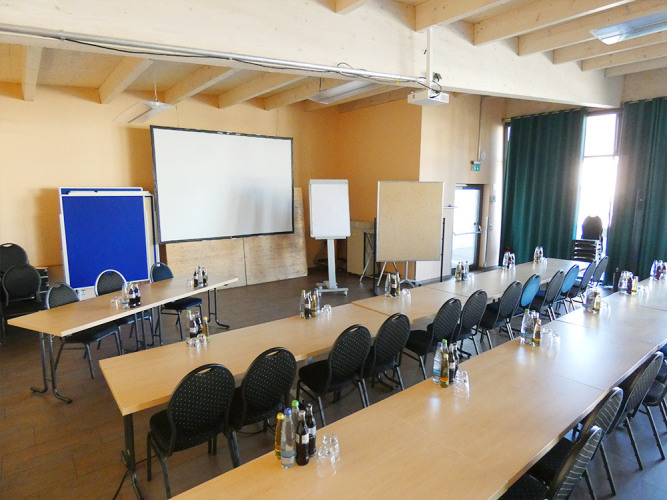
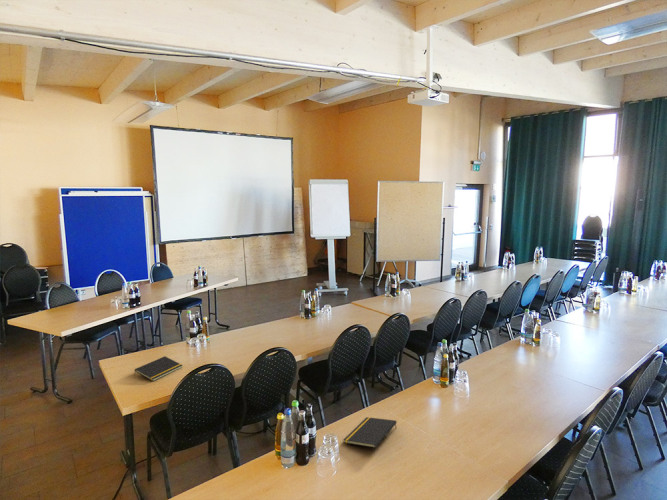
+ notepad (159, 368)
+ notepad (370, 431)
